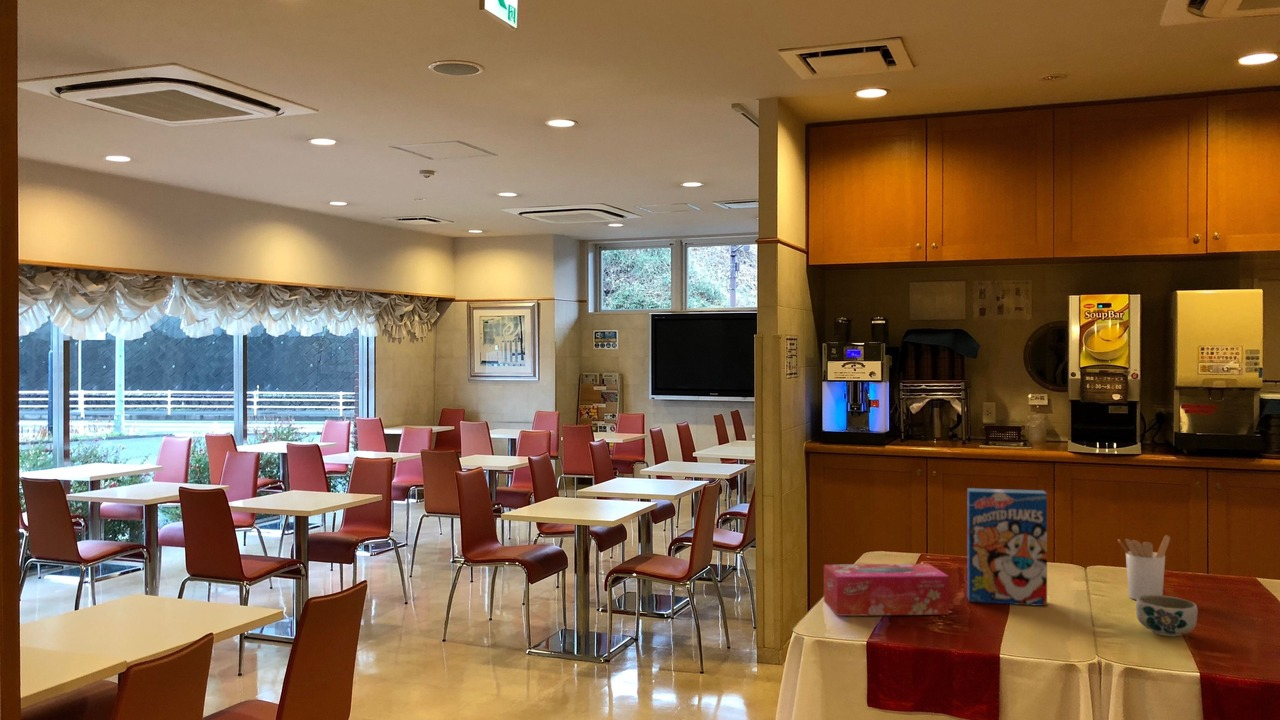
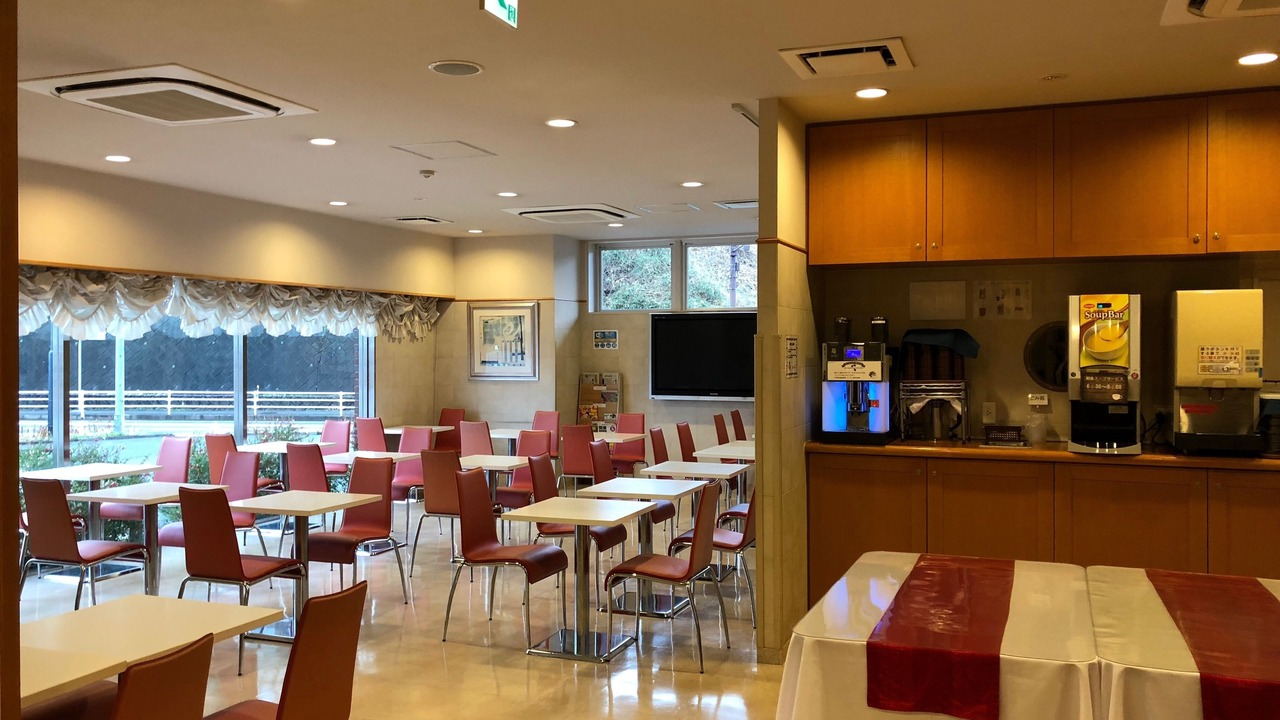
- utensil holder (1143, 566)
- cereal box (1006, 545)
- tissue box (884, 588)
- bowl (1166, 616)
